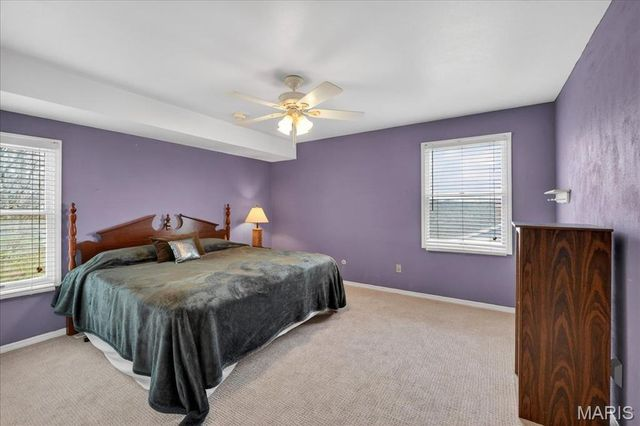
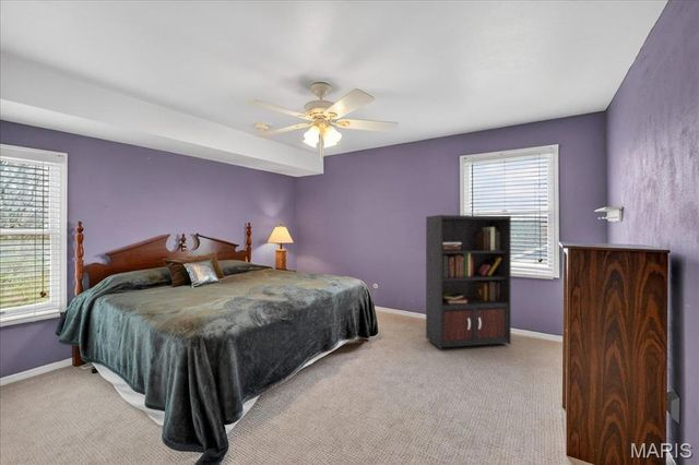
+ bookcase (471, 277)
